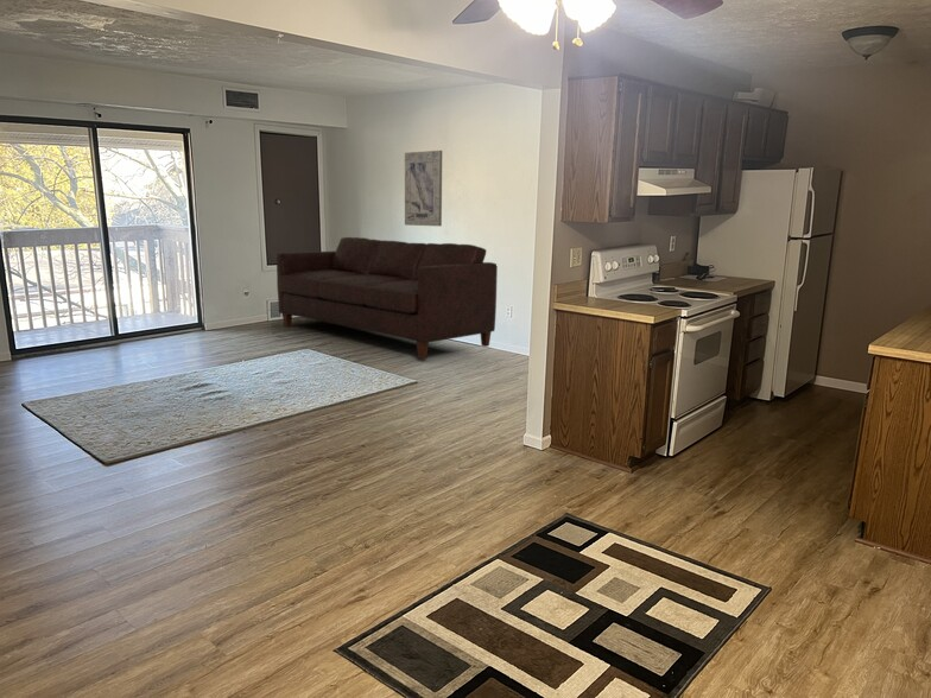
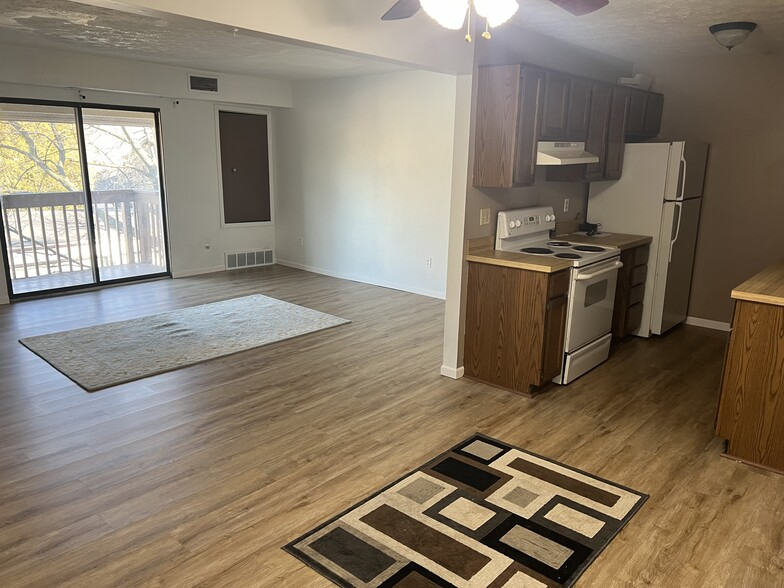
- wall art (423, 189)
- sofa (376, 288)
